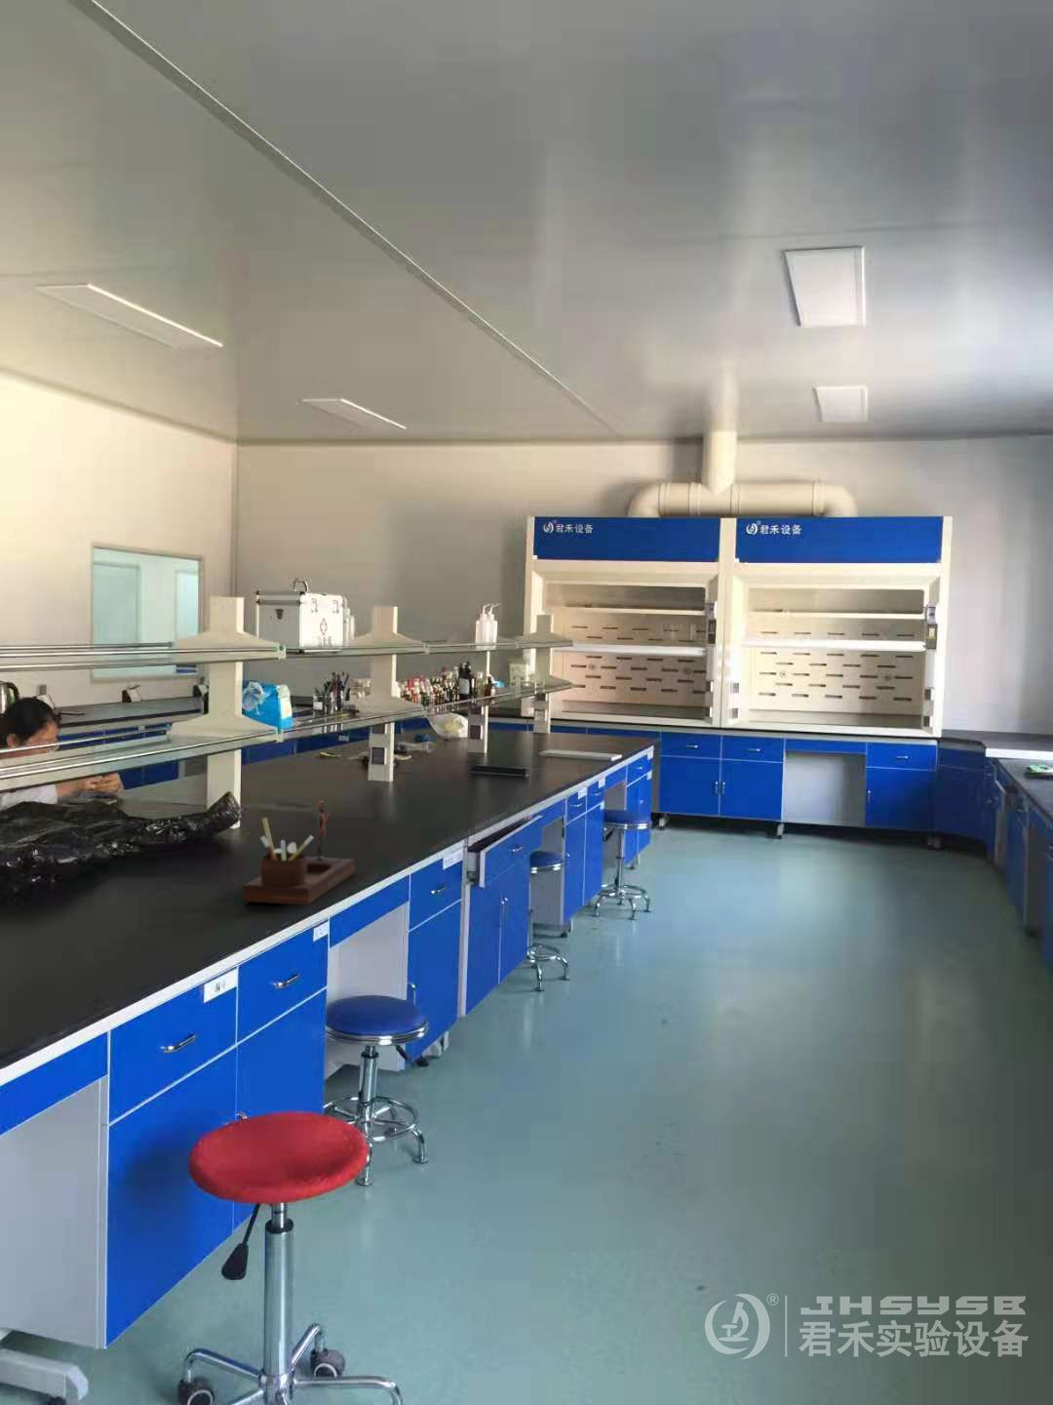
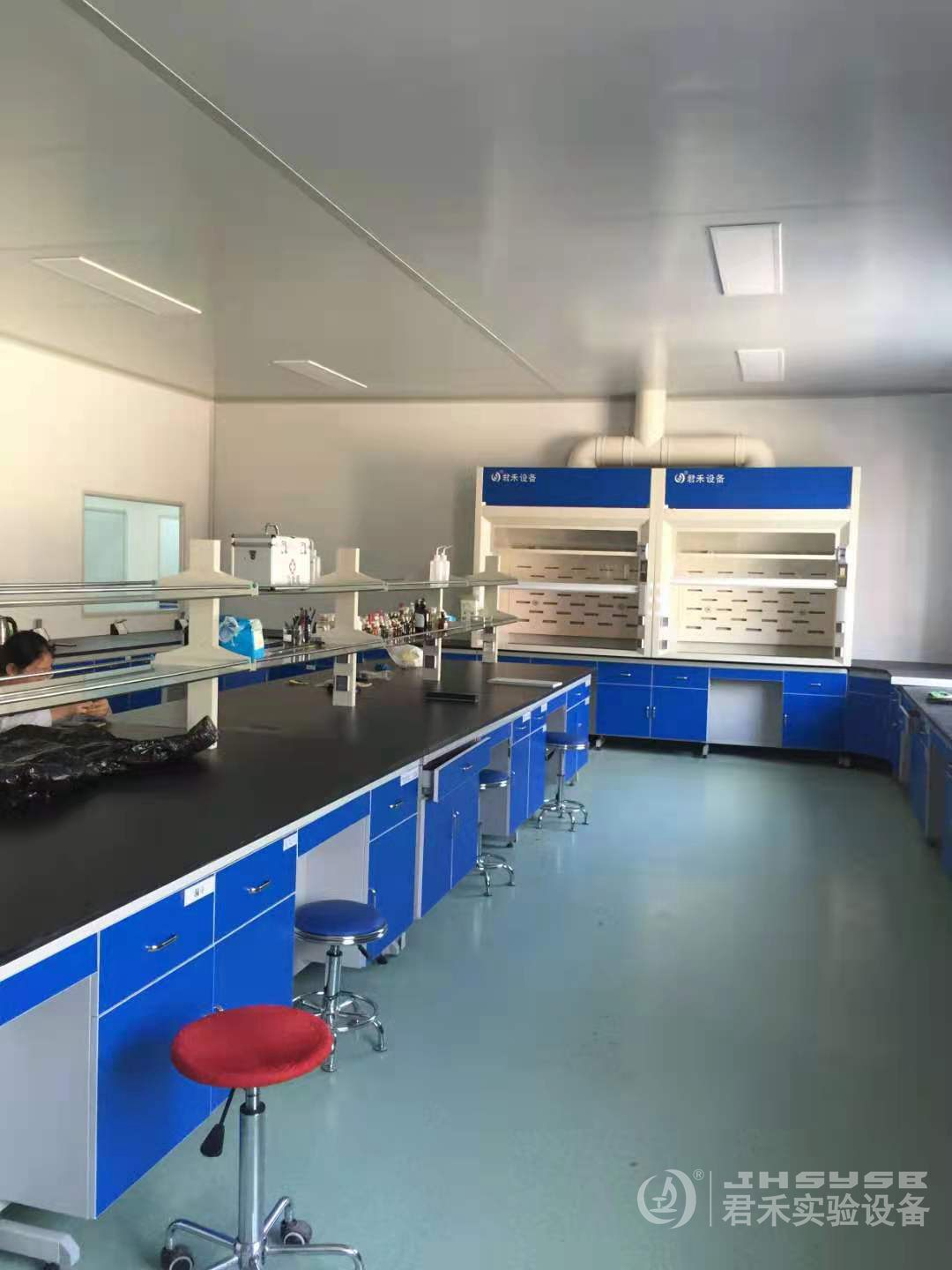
- desk organizer (300, 849)
